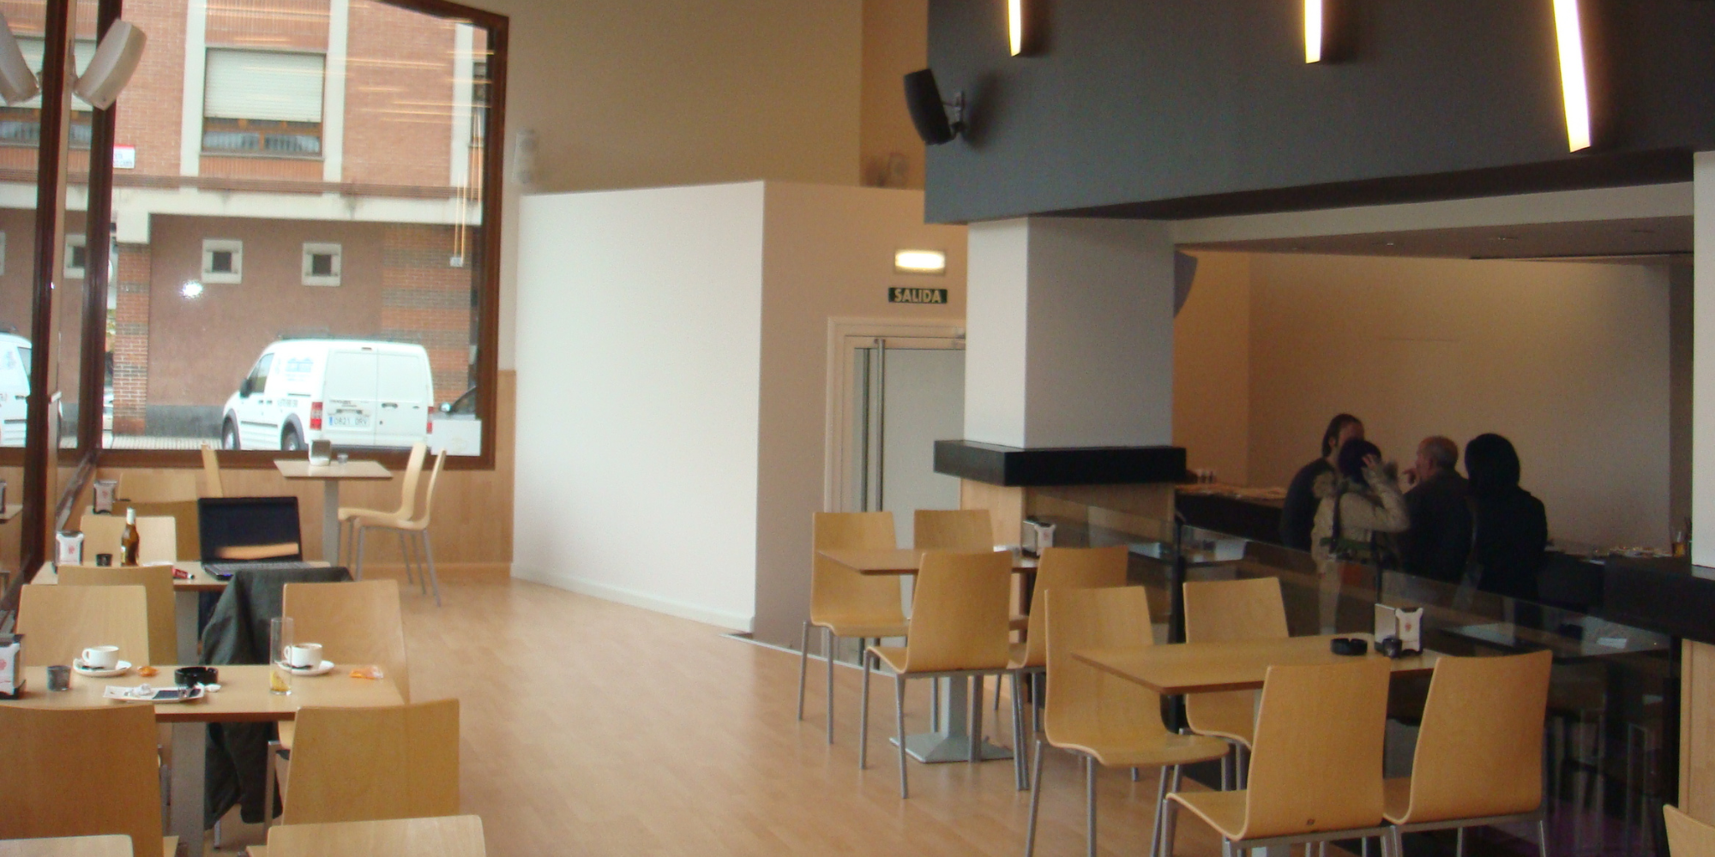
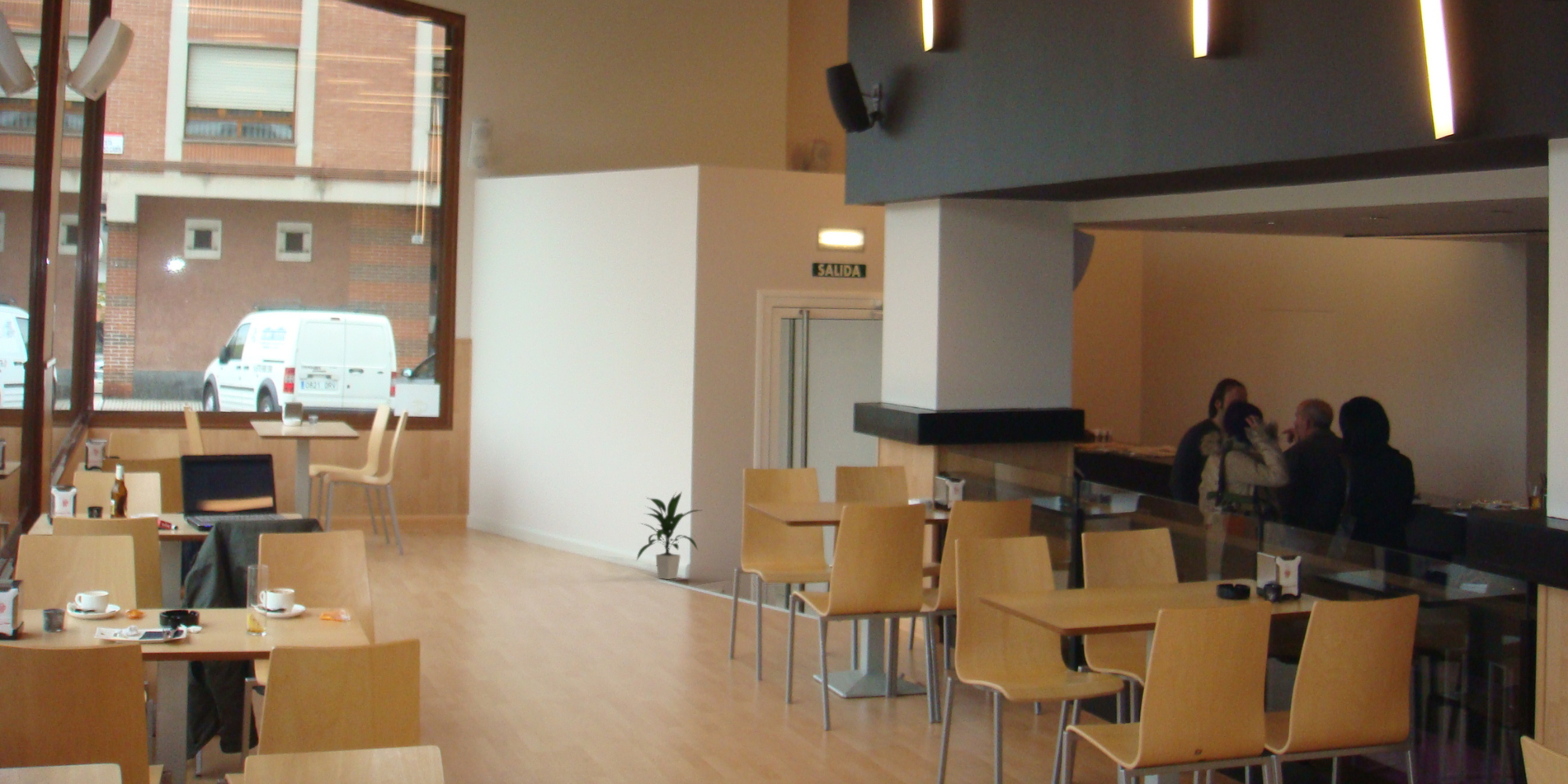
+ indoor plant (665, 534)
